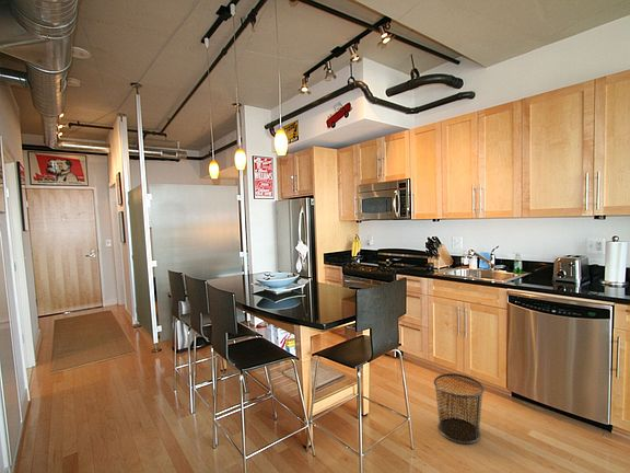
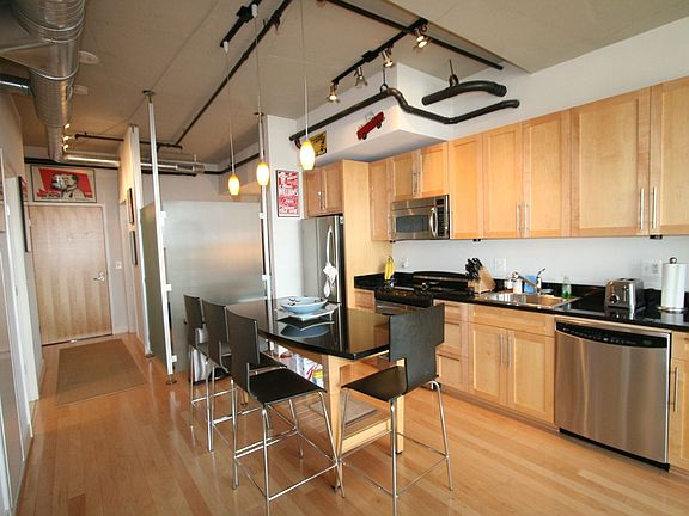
- waste bin (458, 407)
